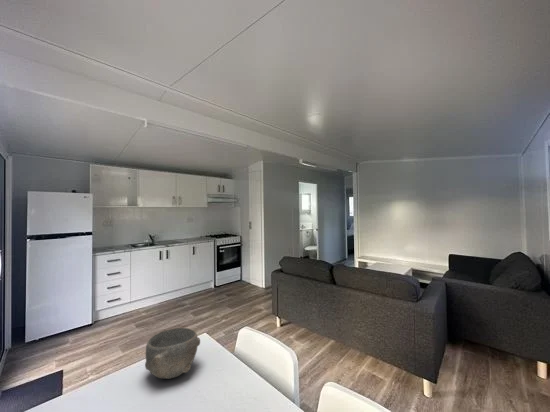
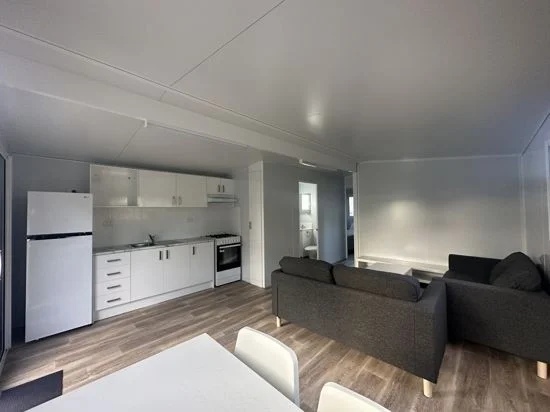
- bowl (173, 353)
